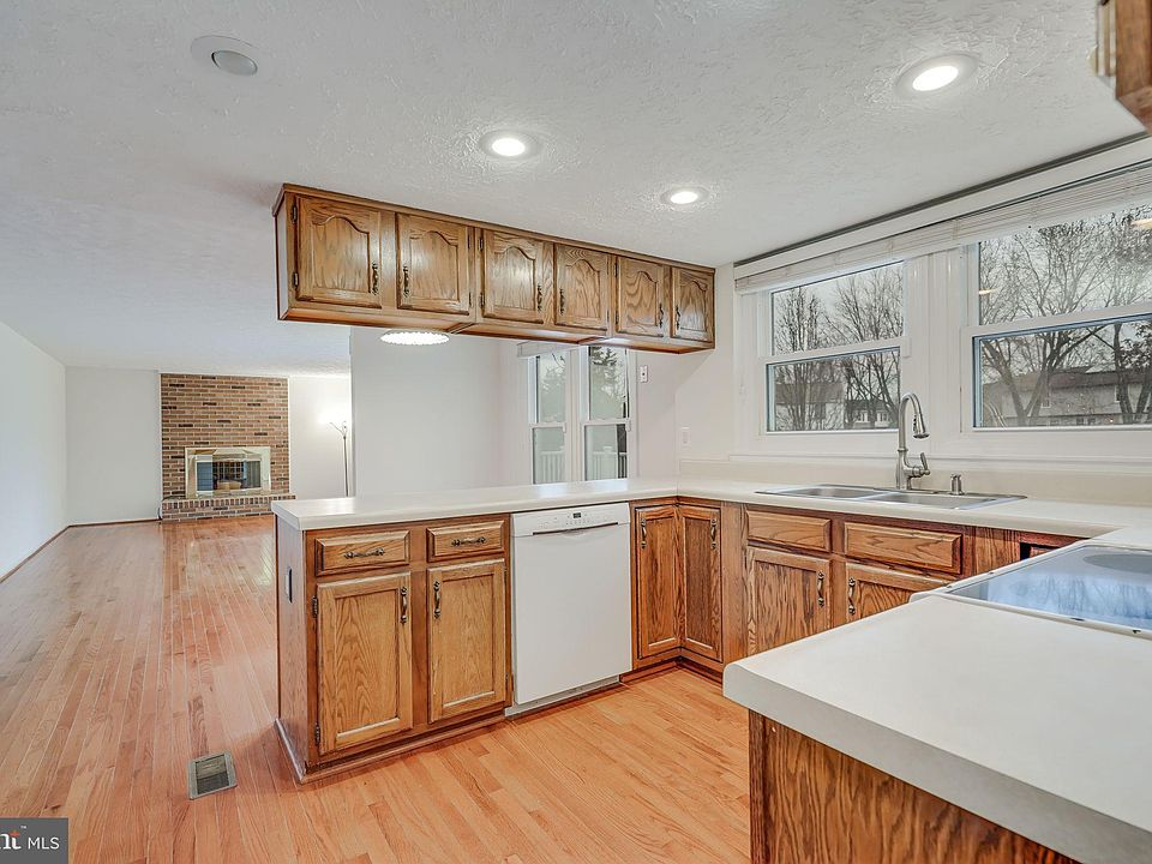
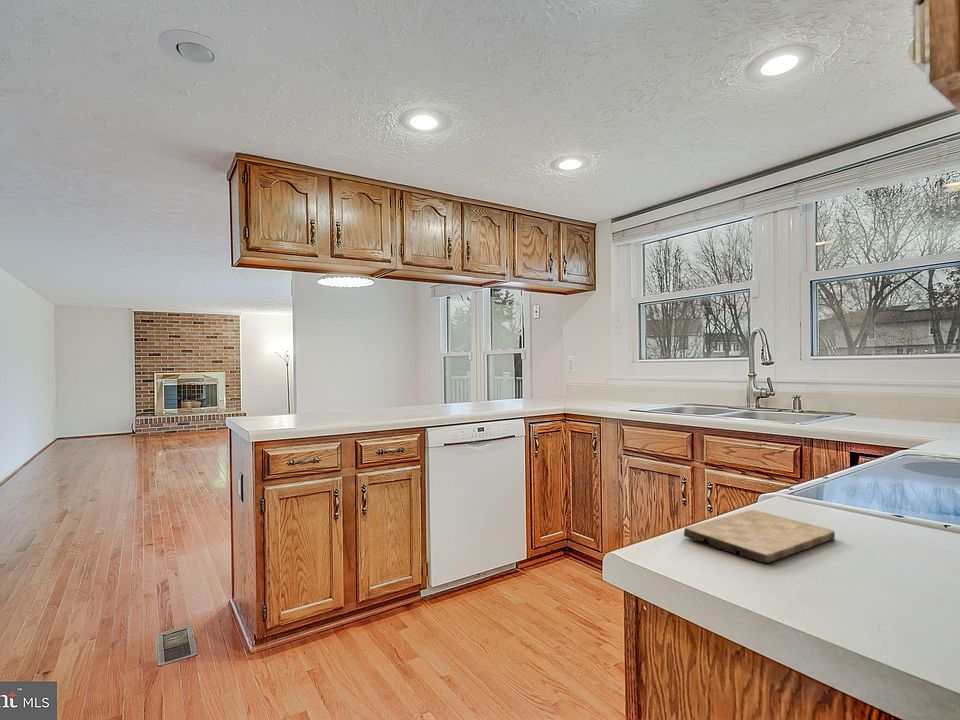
+ cutting board (758, 532)
